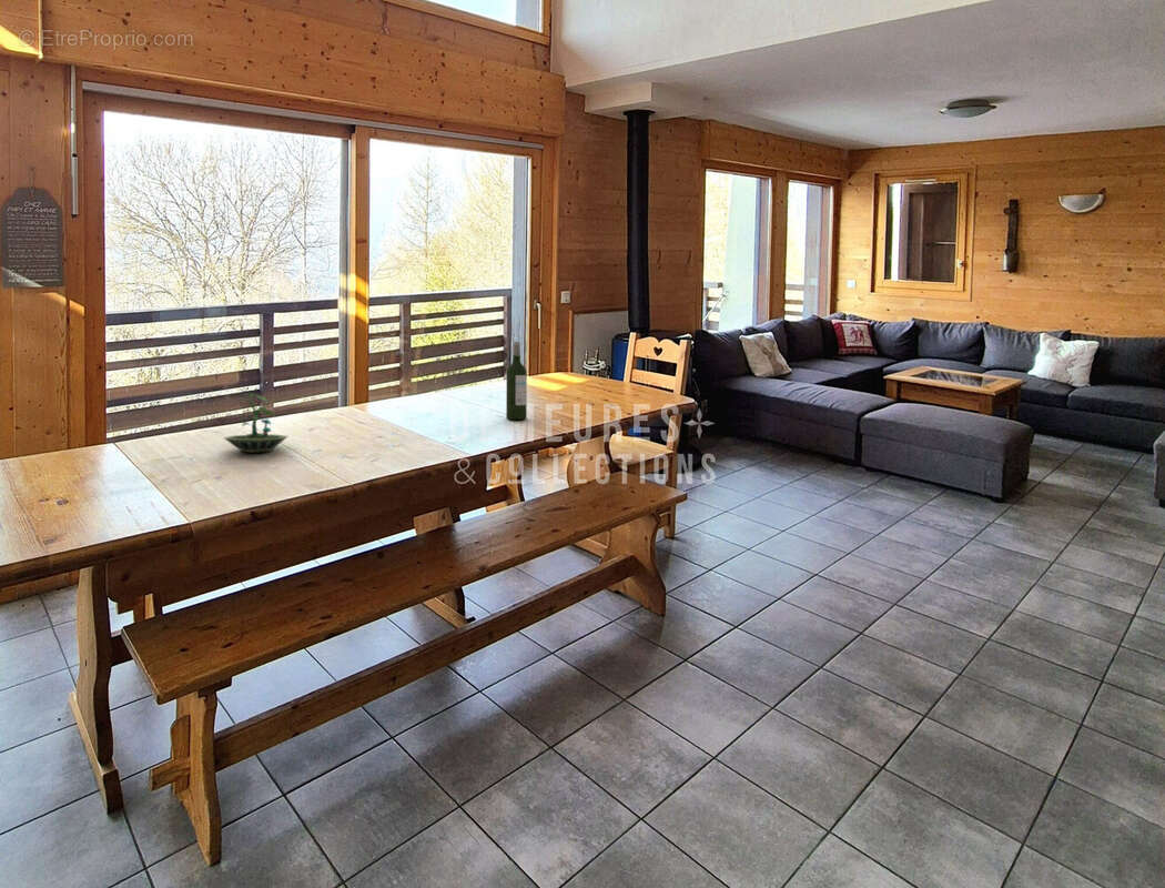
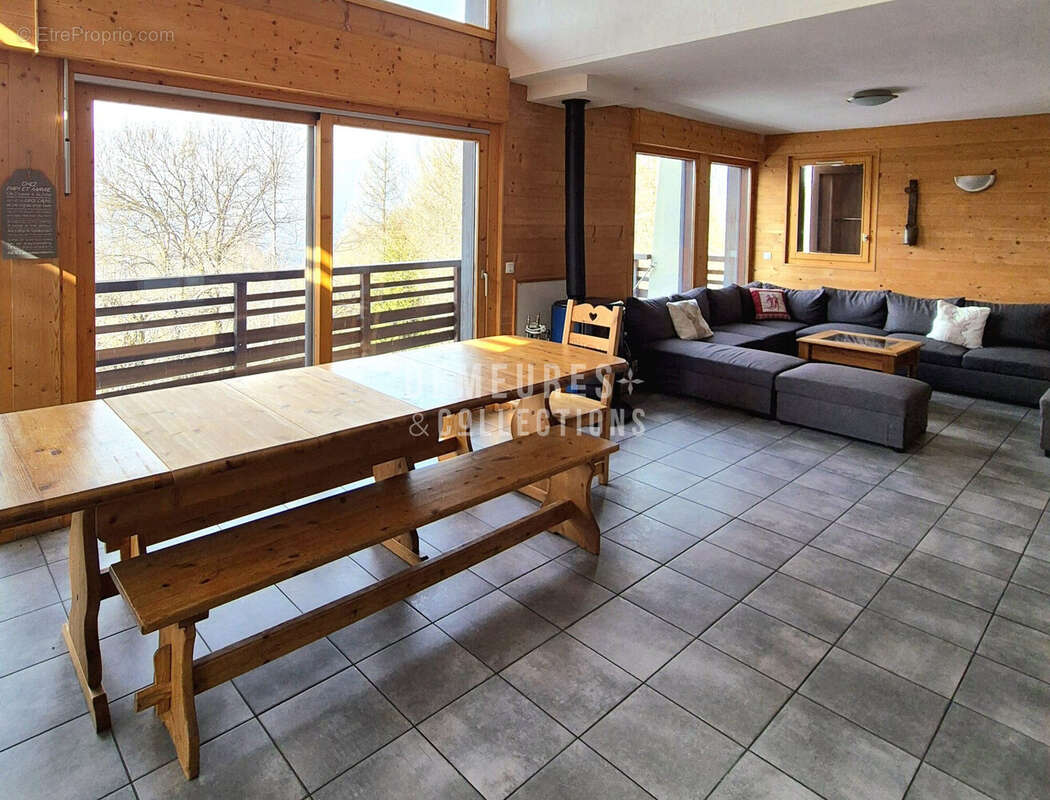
- wine bottle (516, 380)
- terrarium (253, 405)
